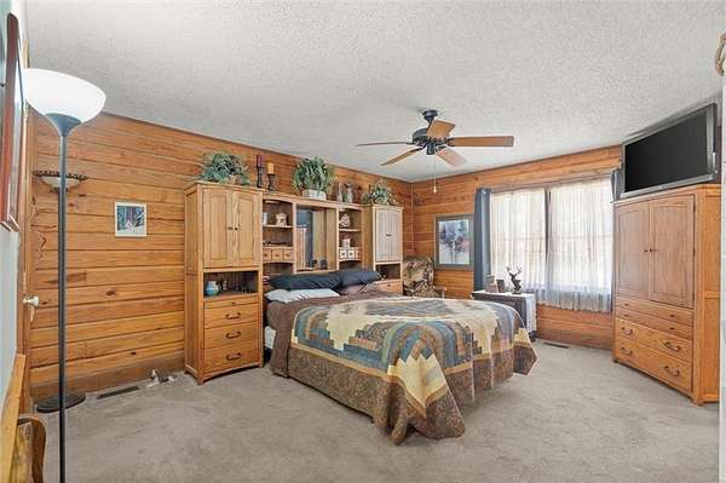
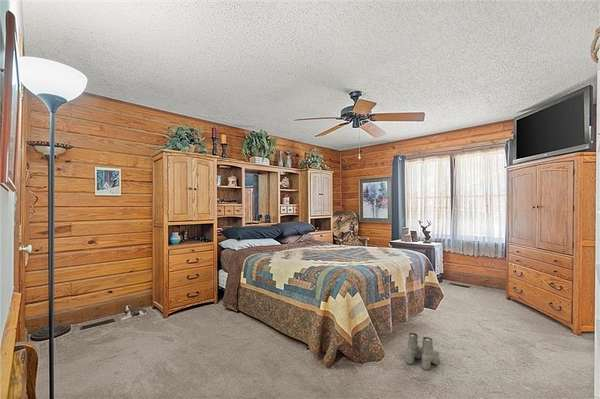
+ boots (422, 347)
